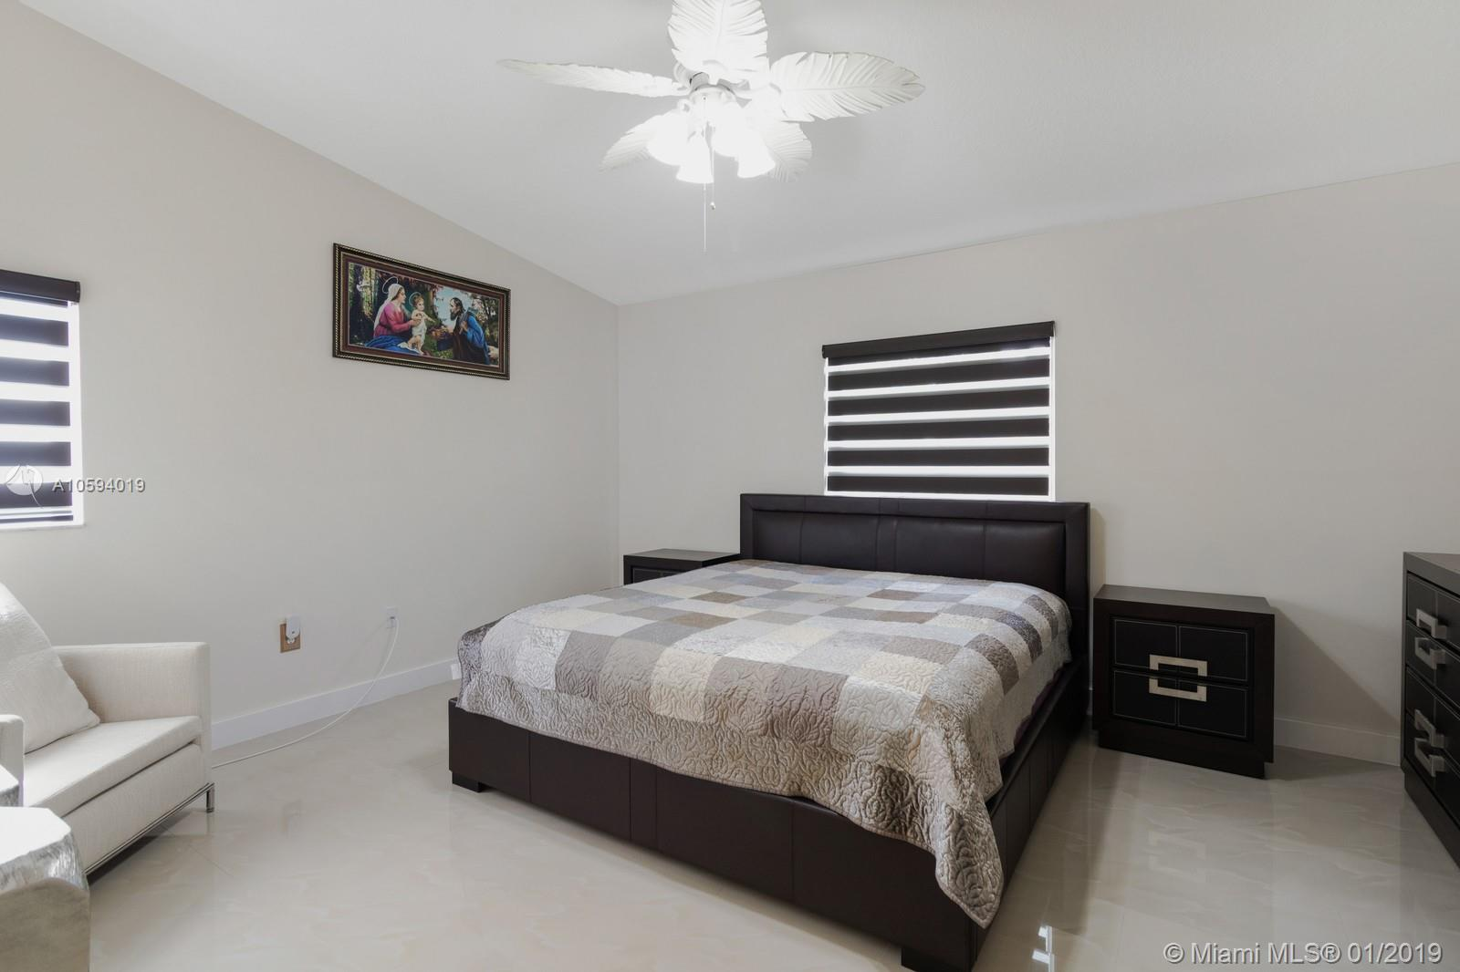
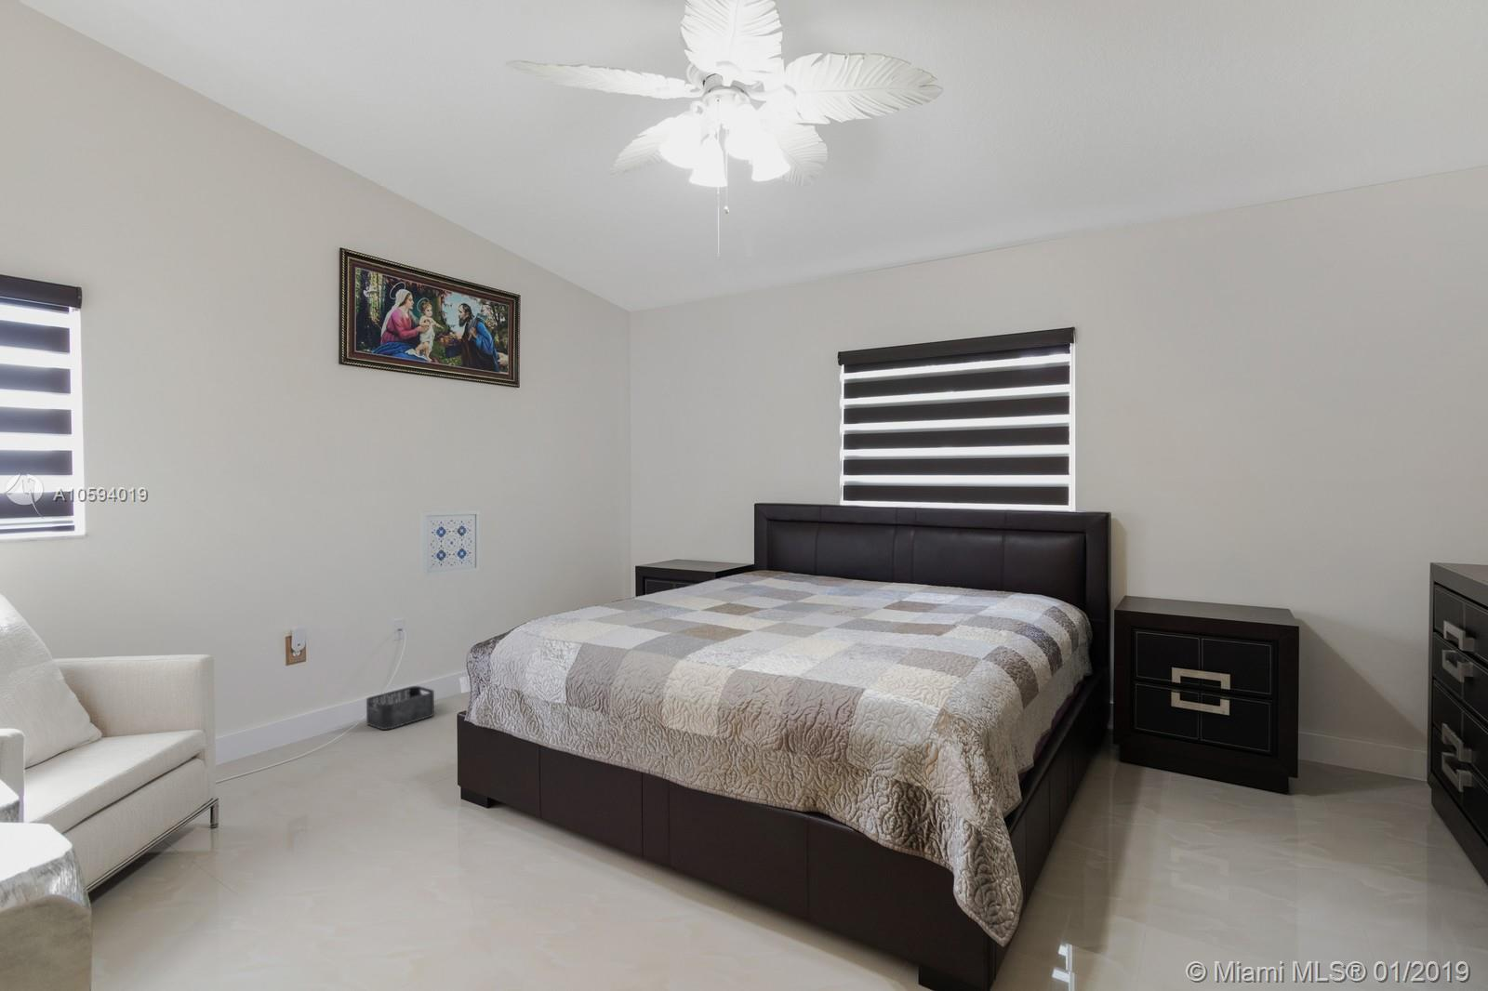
+ storage bin (400, 707)
+ wall art (451, 542)
